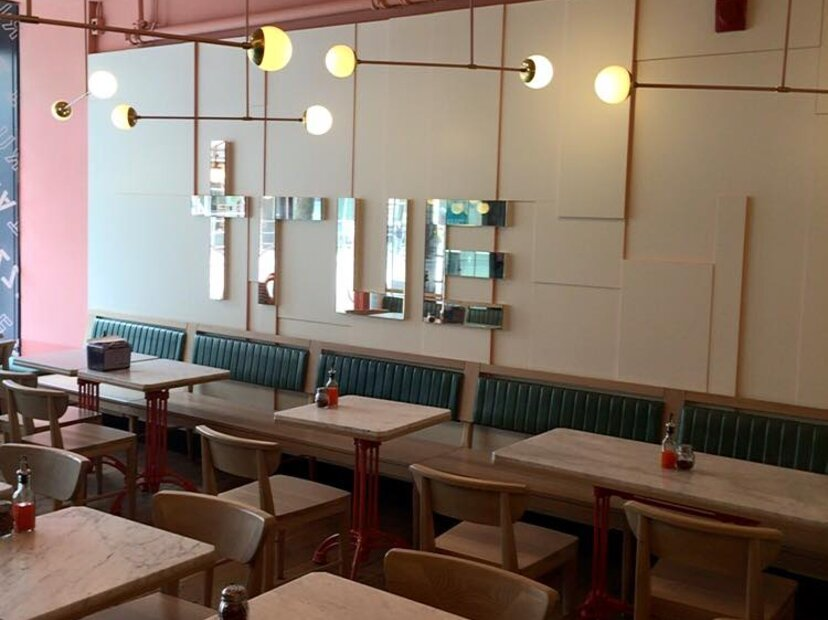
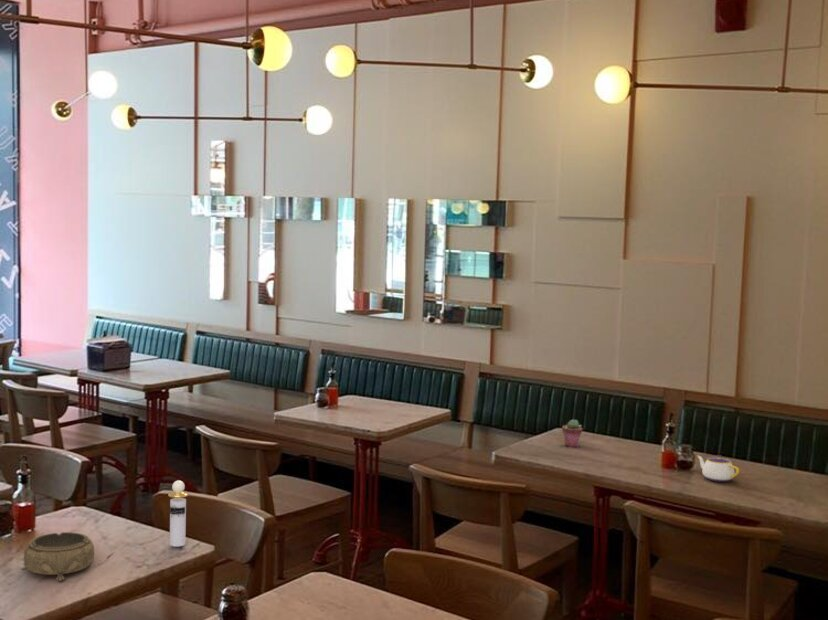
+ decorative bowl (59, 555)
+ teapot (717, 467)
+ perfume bottle (178, 513)
+ potted succulent (572, 432)
